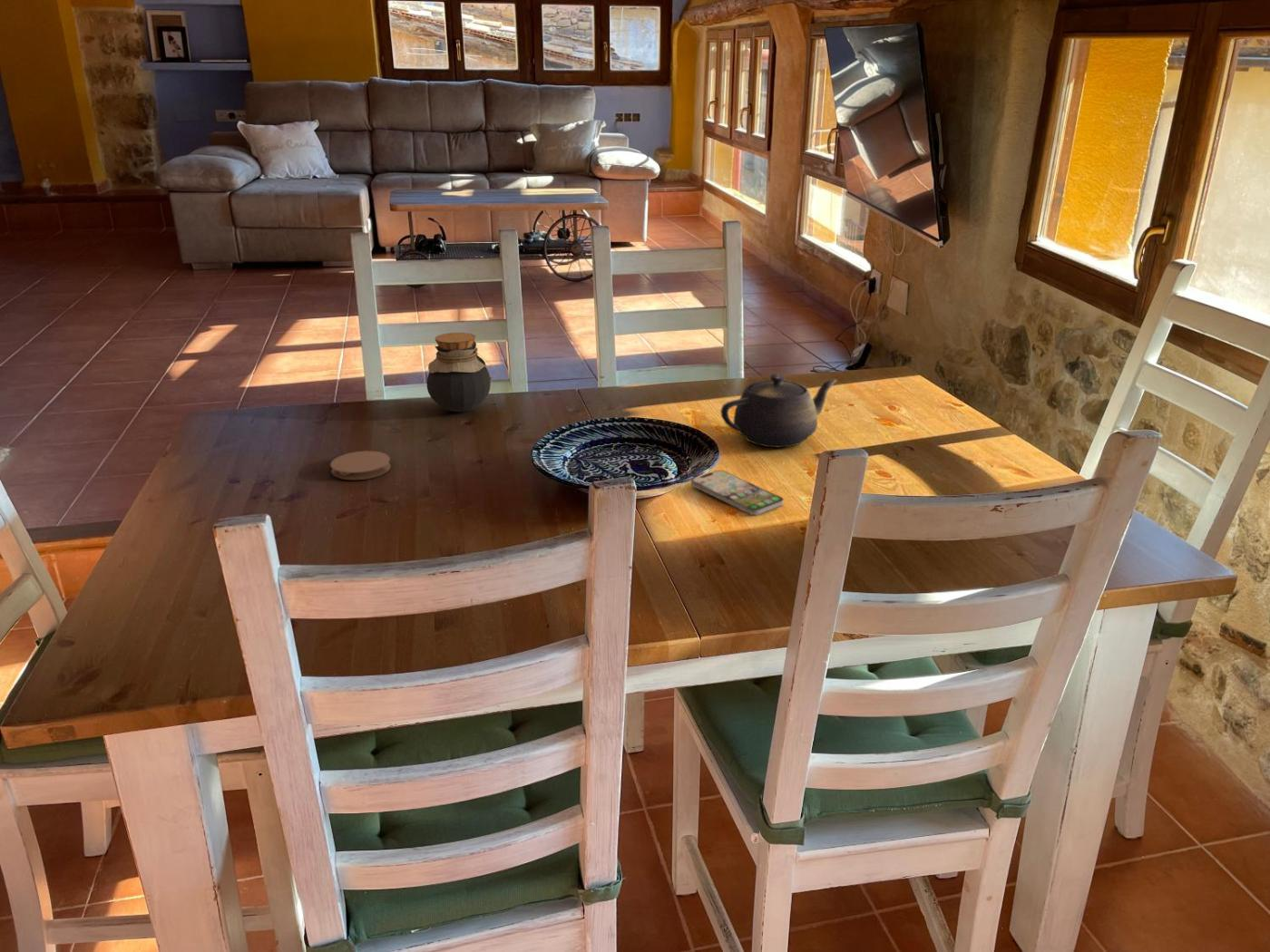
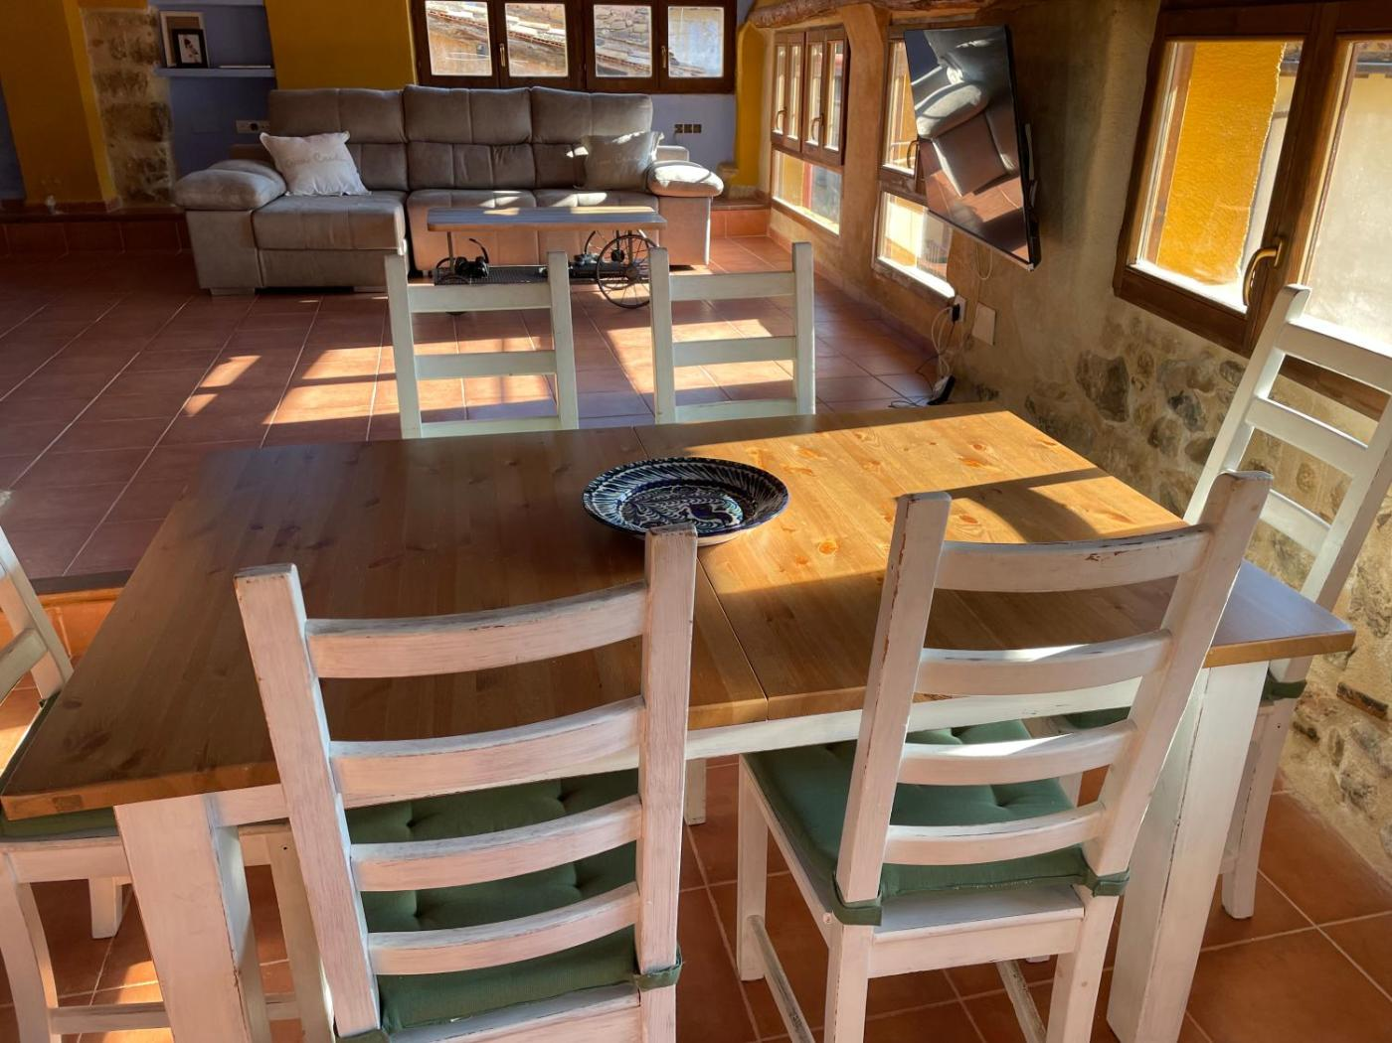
- smartphone (736, 491)
- jar (462, 374)
- teapot (779, 406)
- coaster (360, 464)
